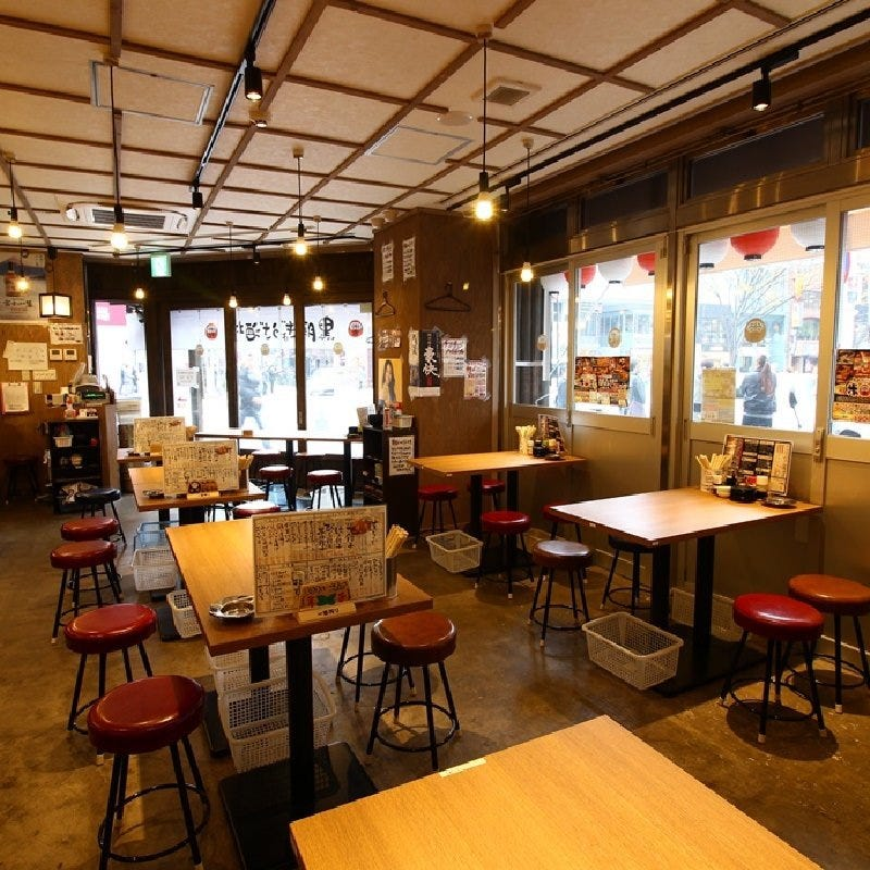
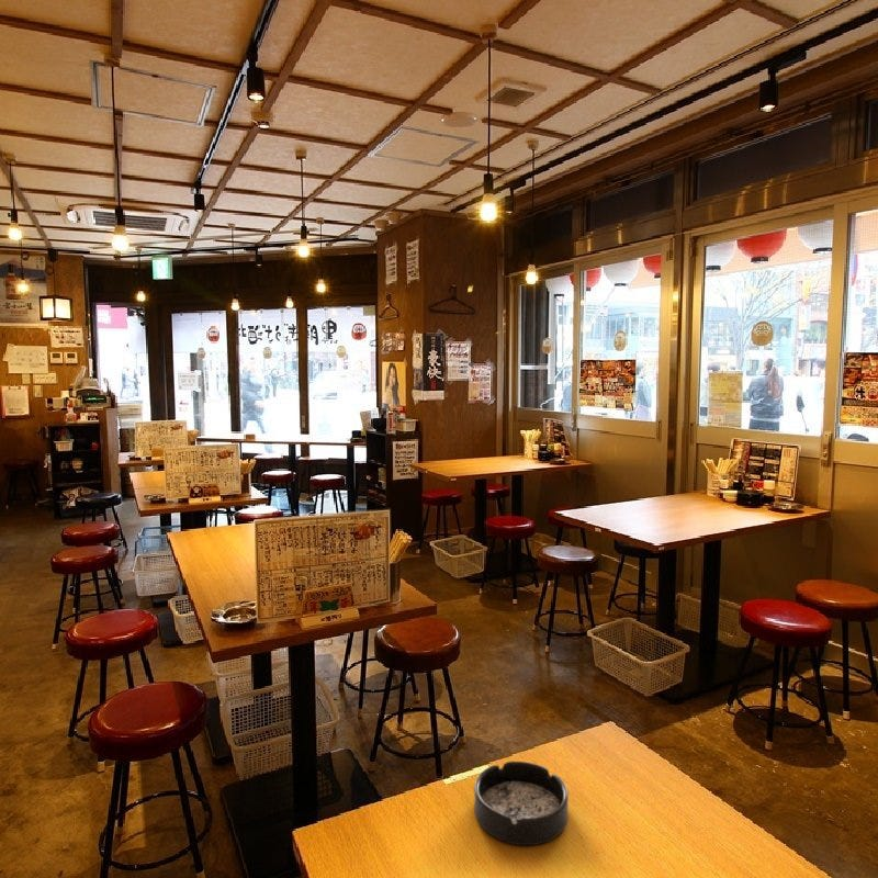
+ ashtray (520, 800)
